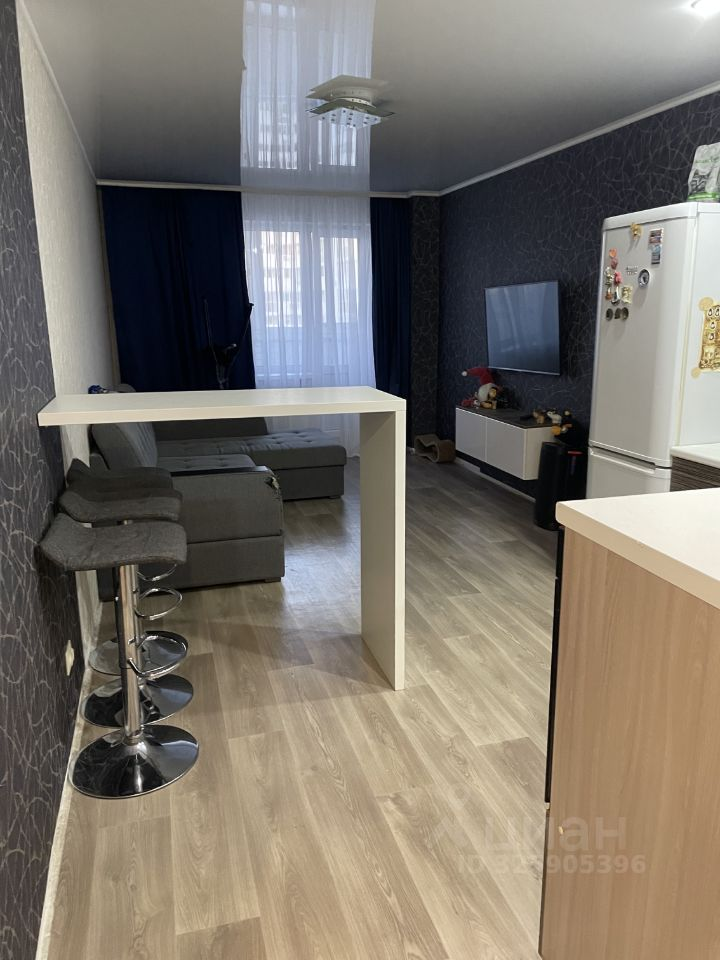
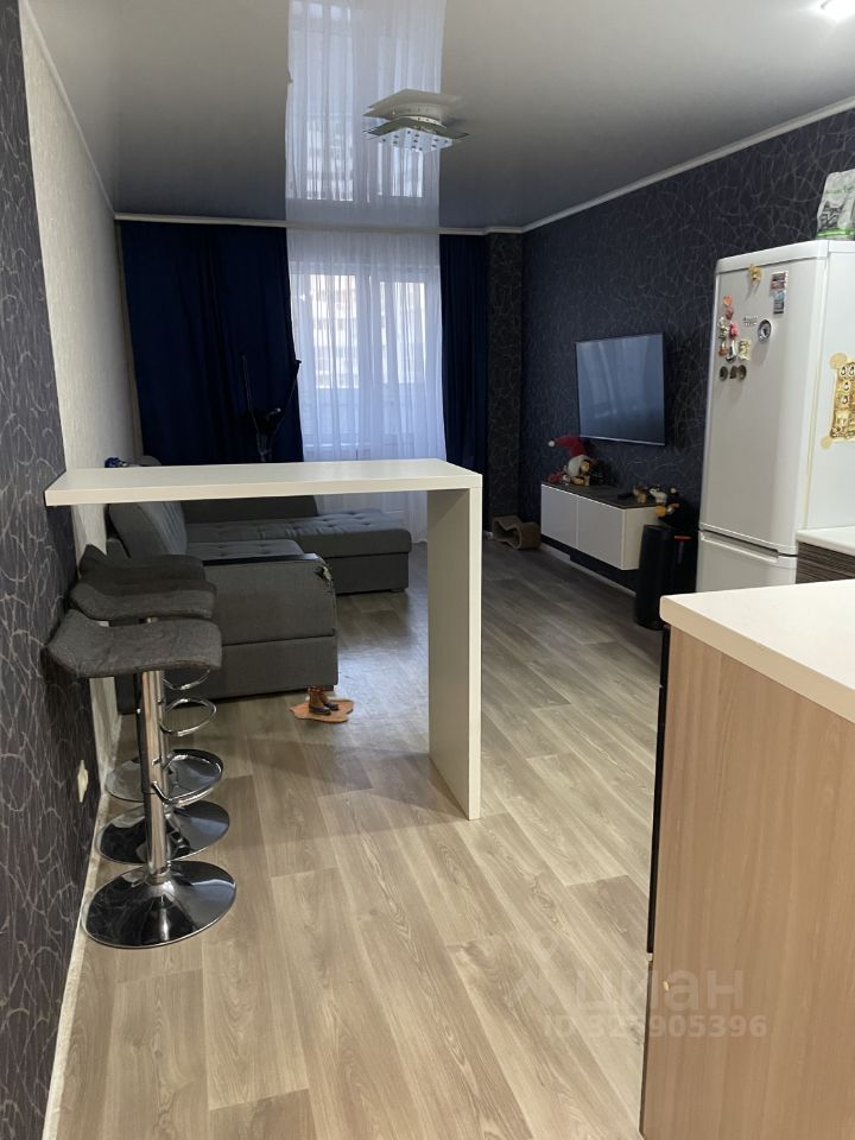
+ boots (324, 699)
